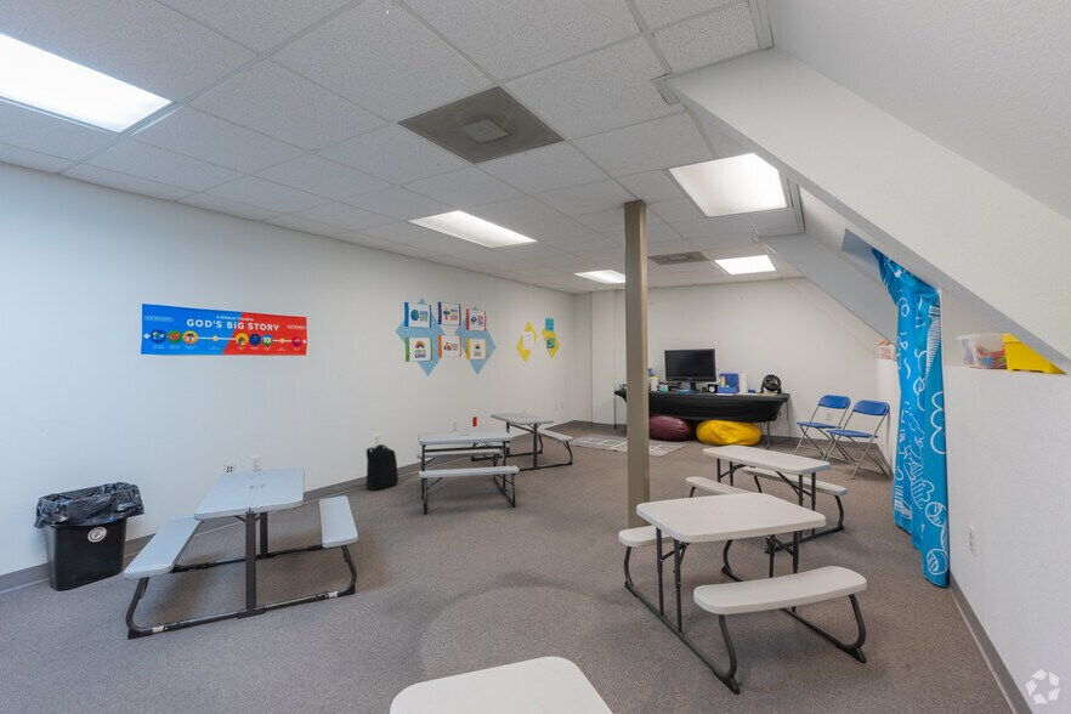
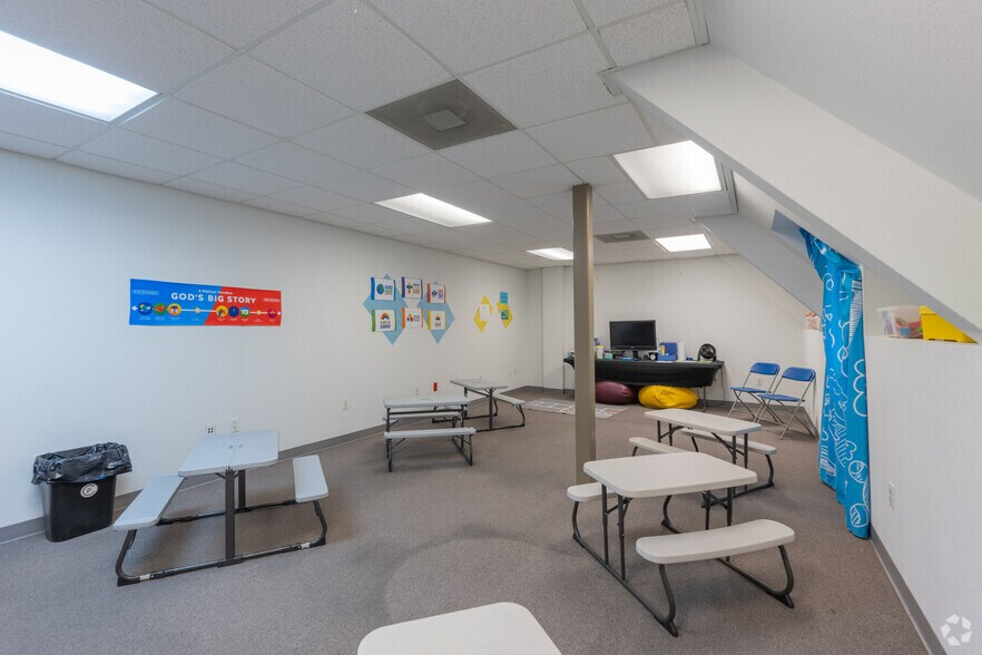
- backpack (379, 465)
